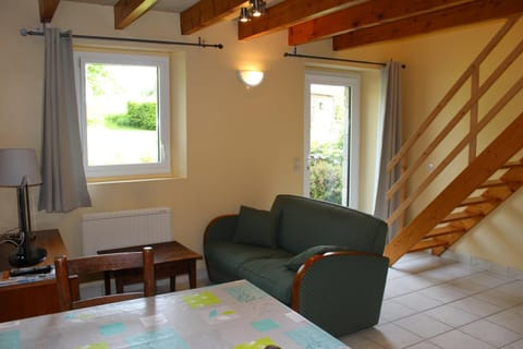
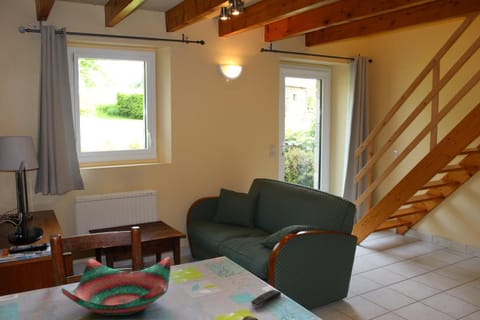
+ decorative bowl (121, 288)
+ remote control (265, 297)
